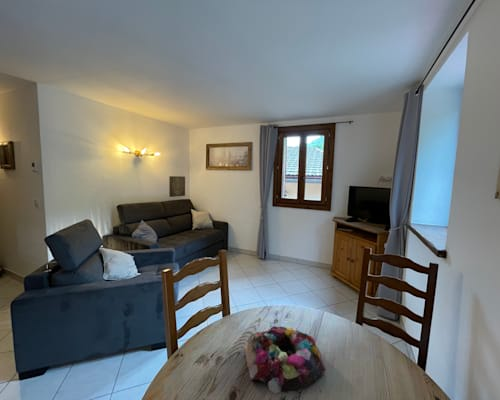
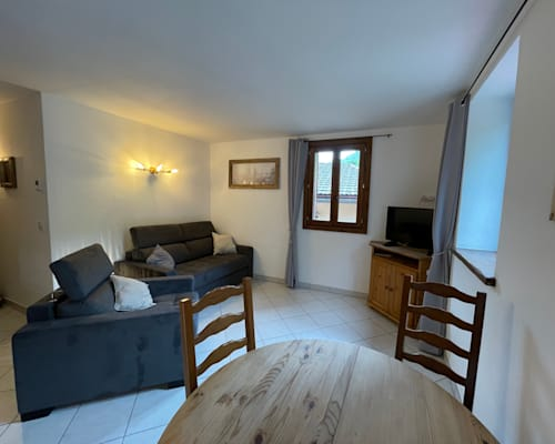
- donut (283, 349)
- wall art (177, 186)
